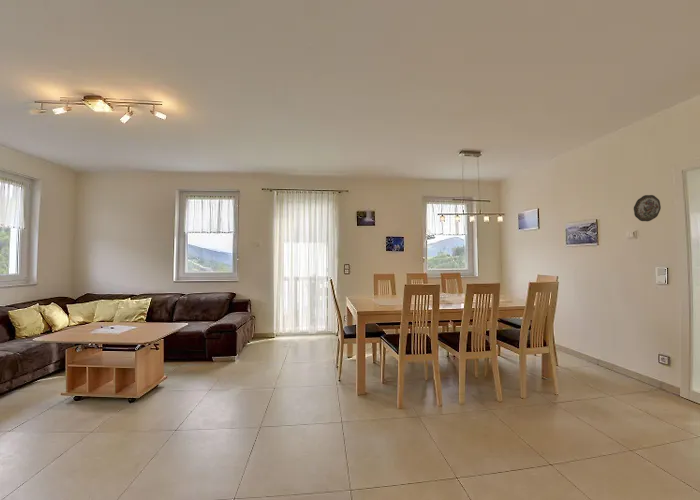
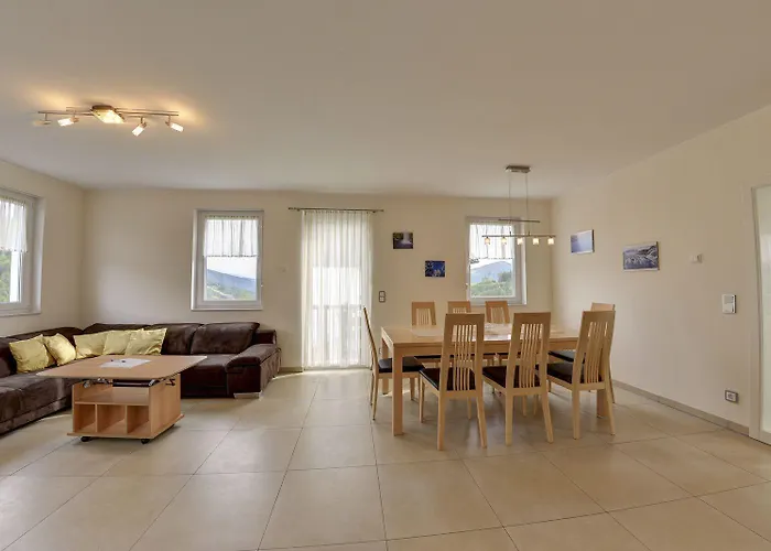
- decorative plate (647, 208)
